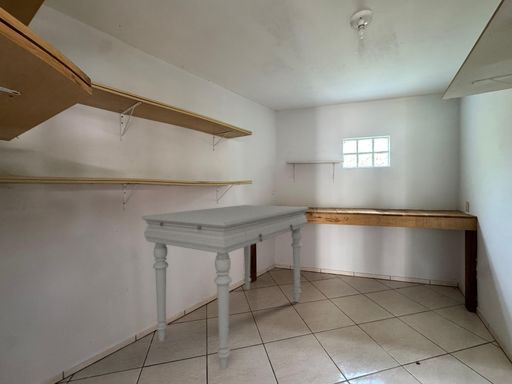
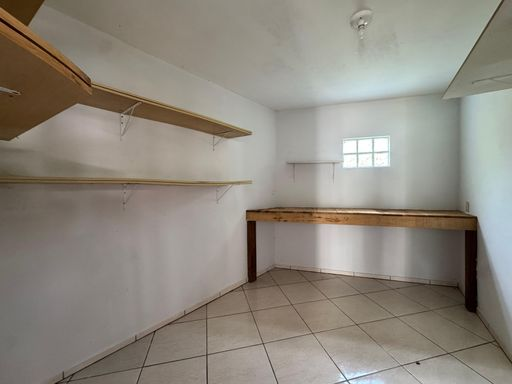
- dining table (244, 264)
